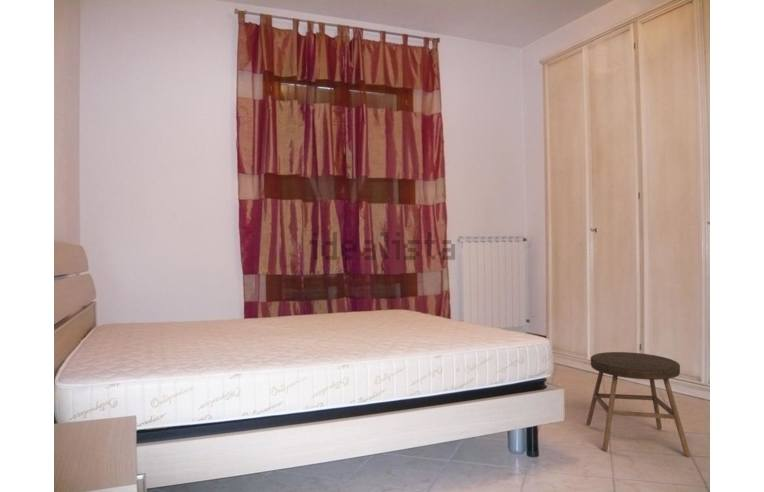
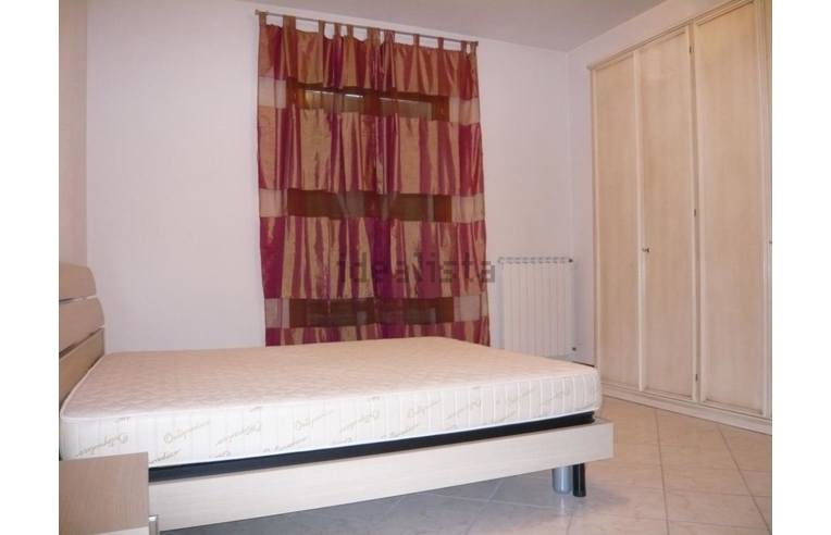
- stool (634, 399)
